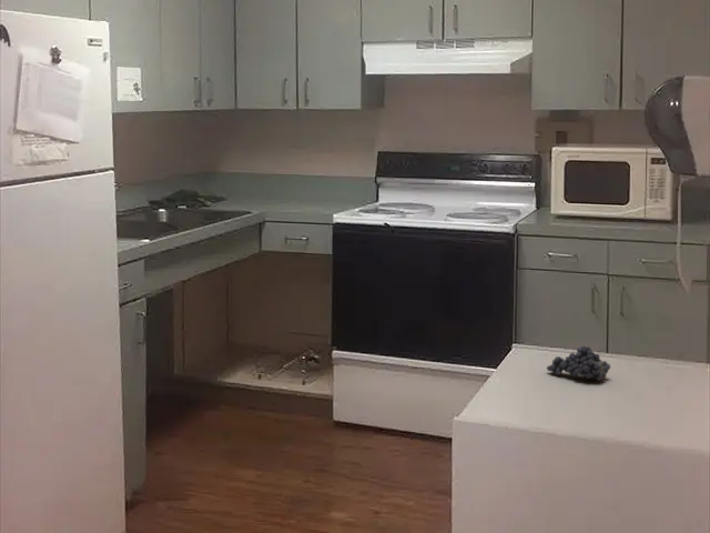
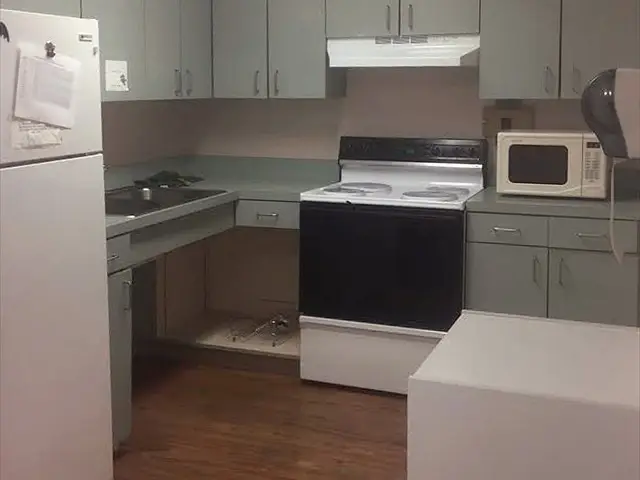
- fruit (577, 361)
